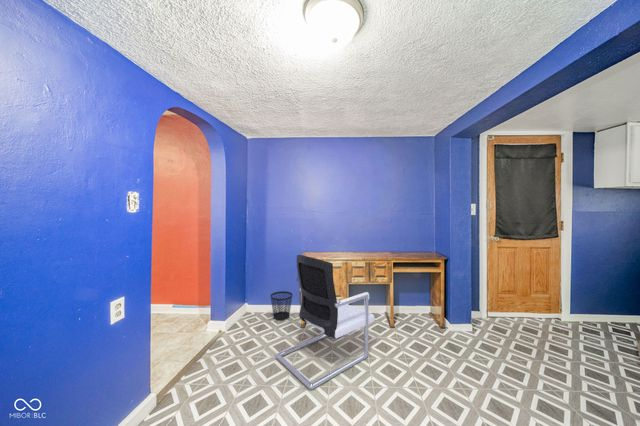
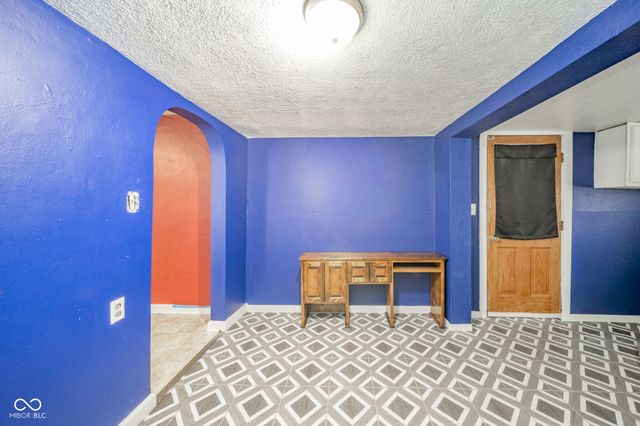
- office chair (326, 304)
- wastebasket (281, 305)
